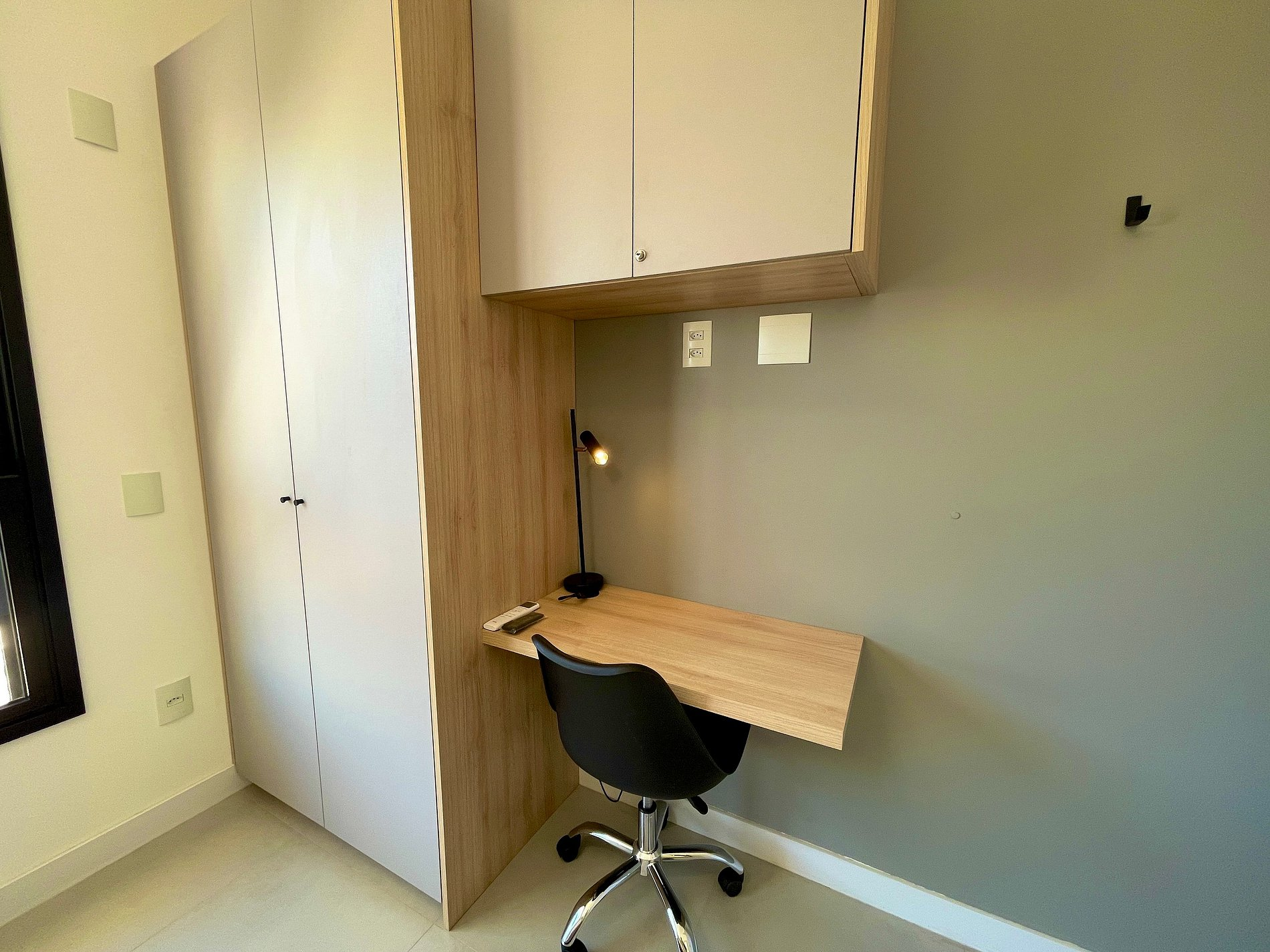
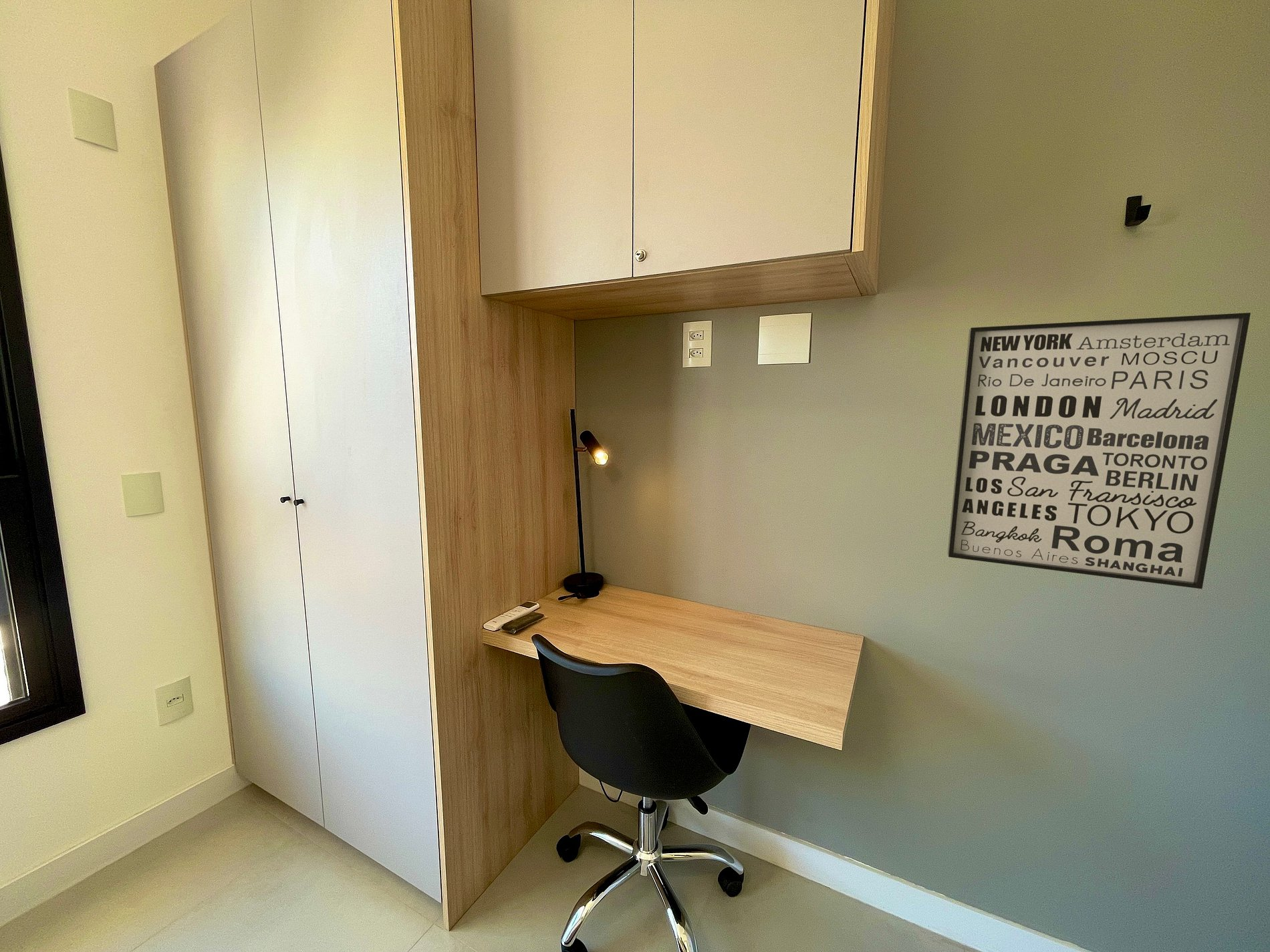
+ wall art (1077, 450)
